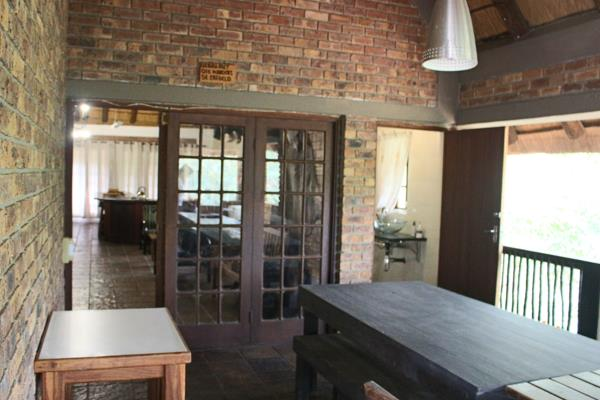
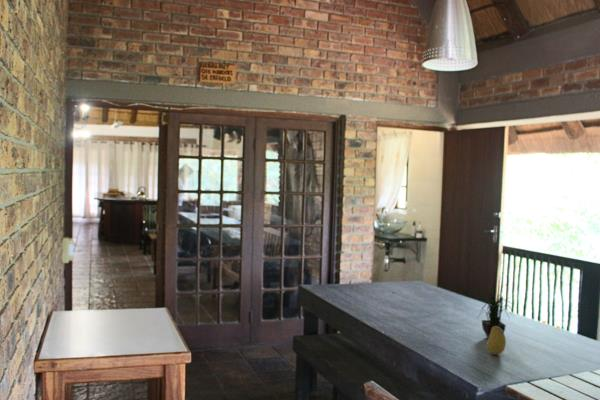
+ potted plant (496, 301)
+ fruit (496, 340)
